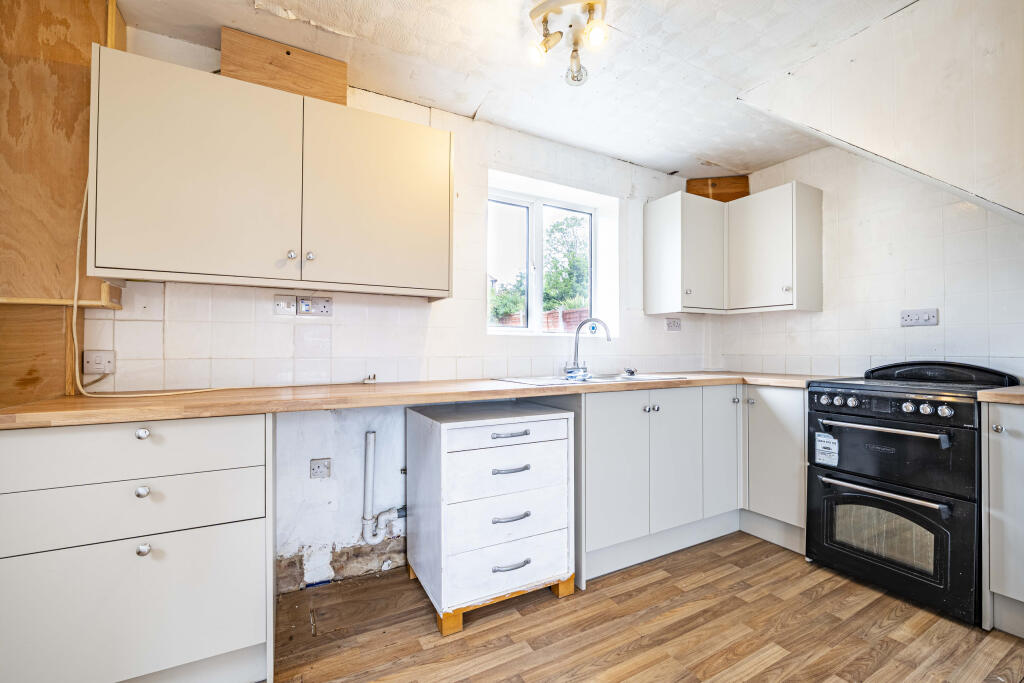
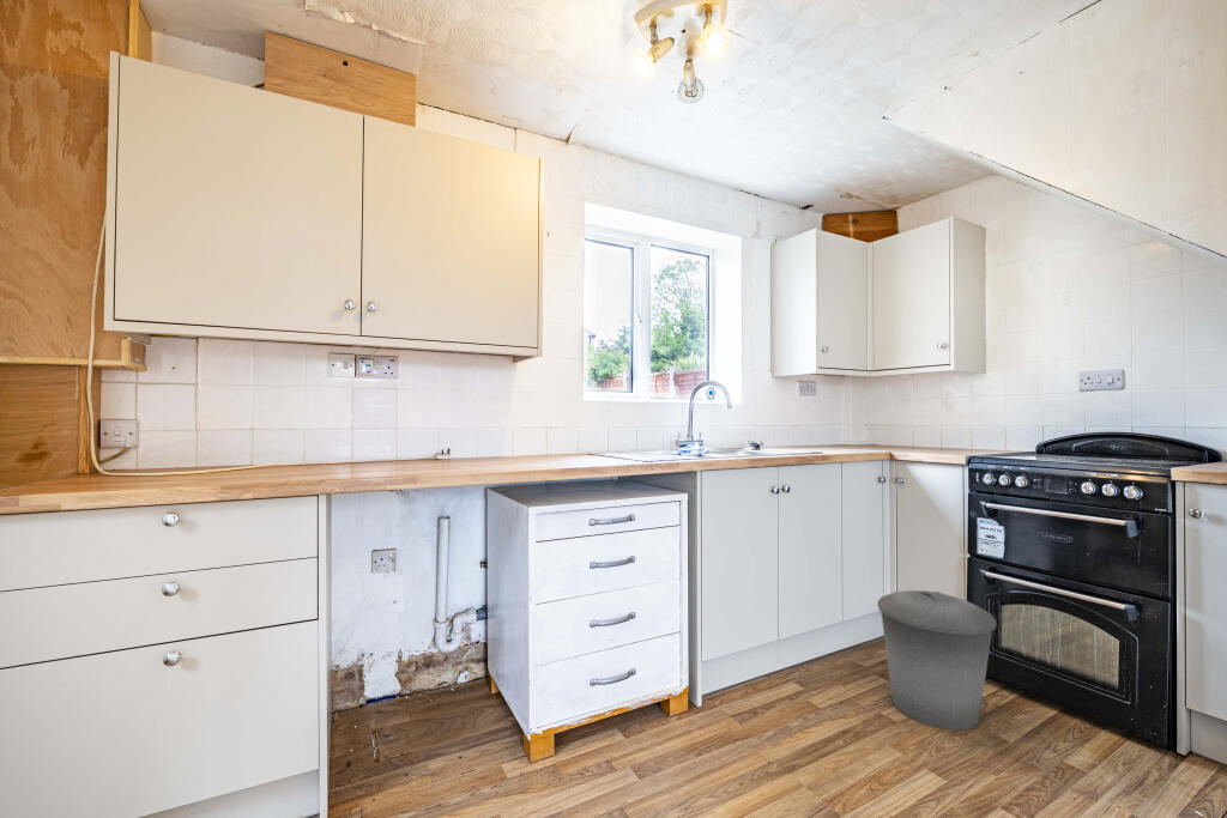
+ trash can (933, 649)
